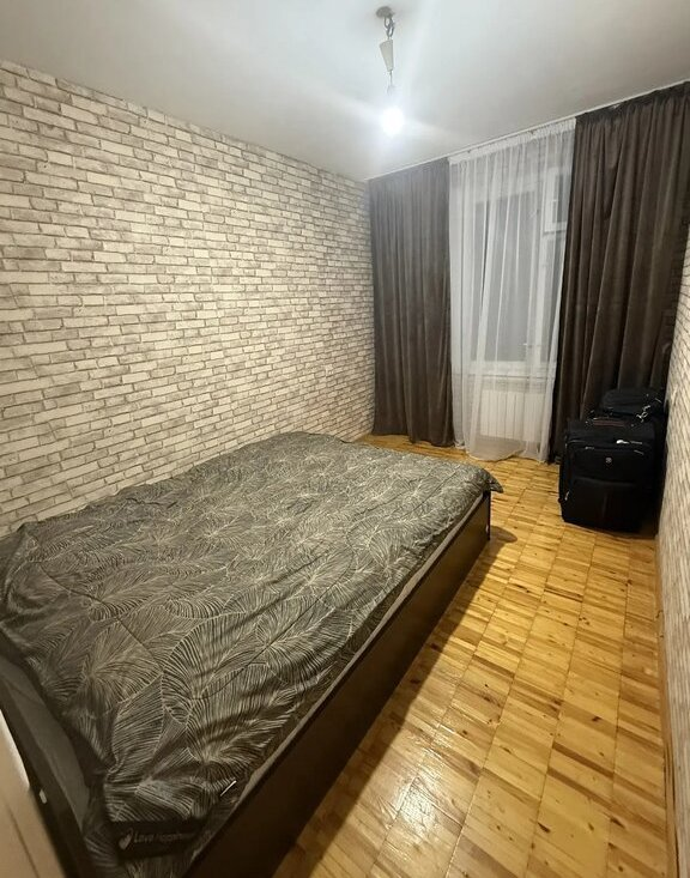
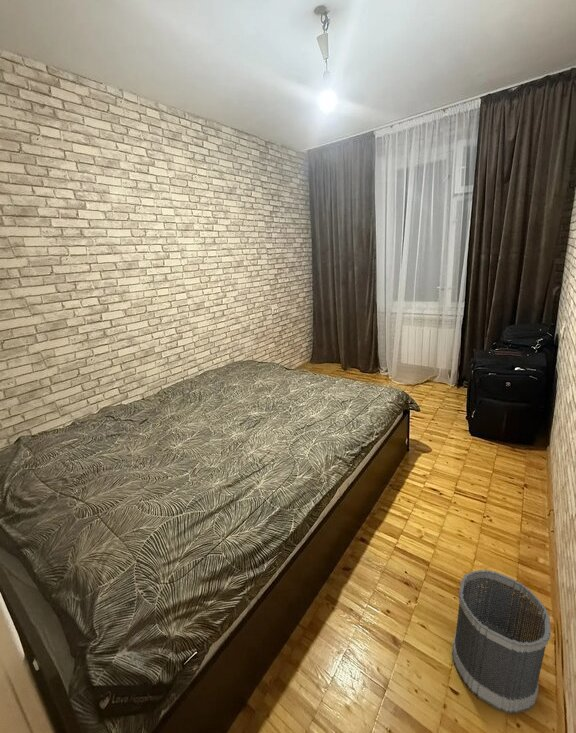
+ wastebasket (497, 636)
